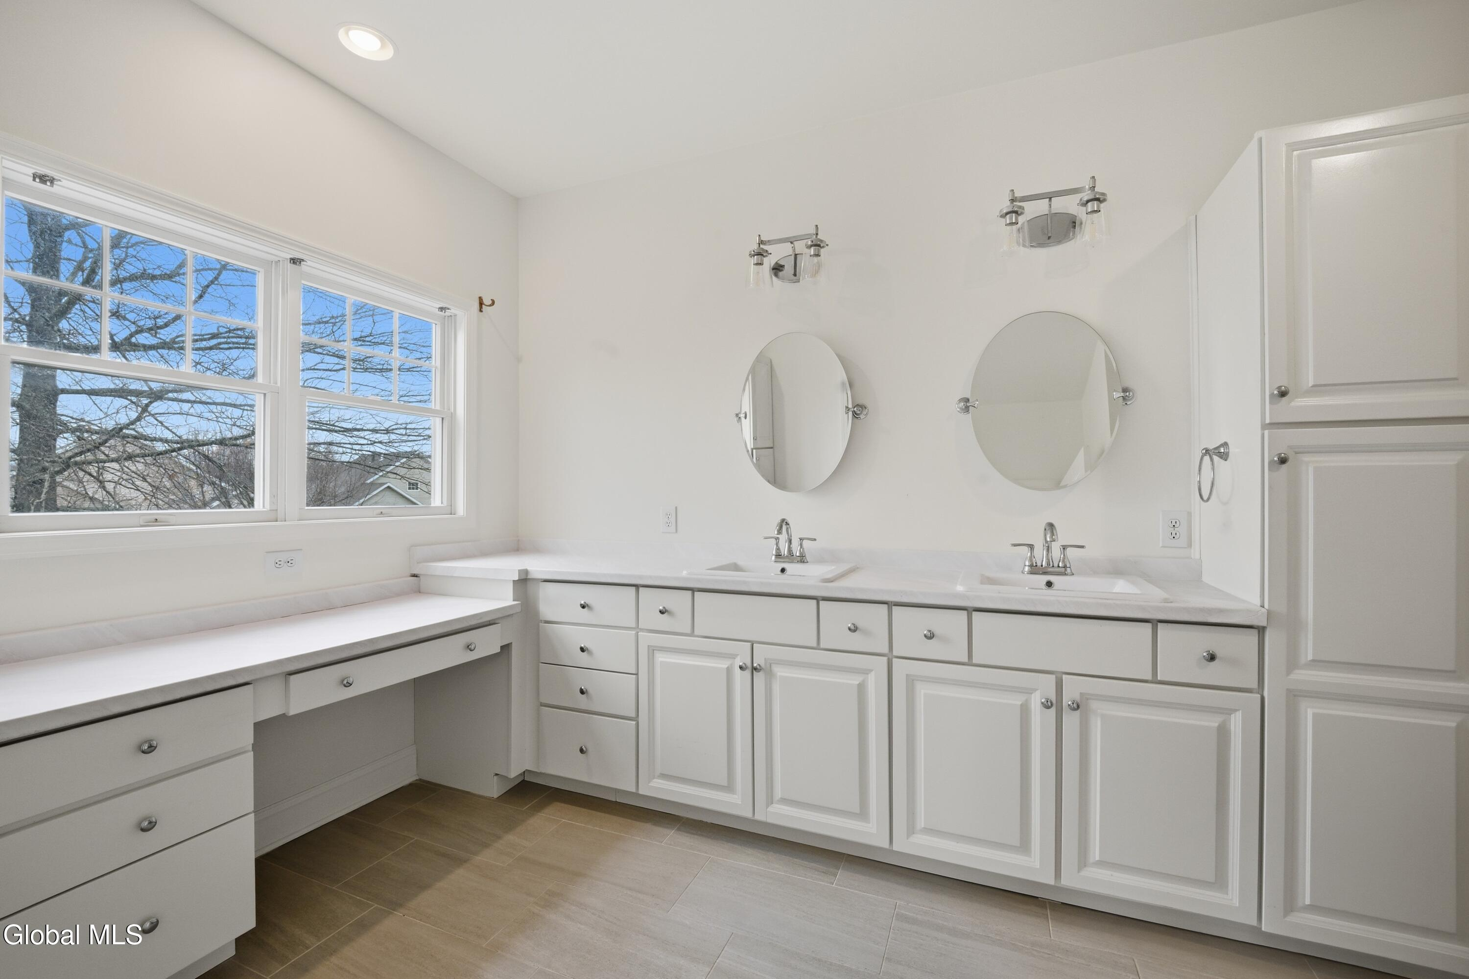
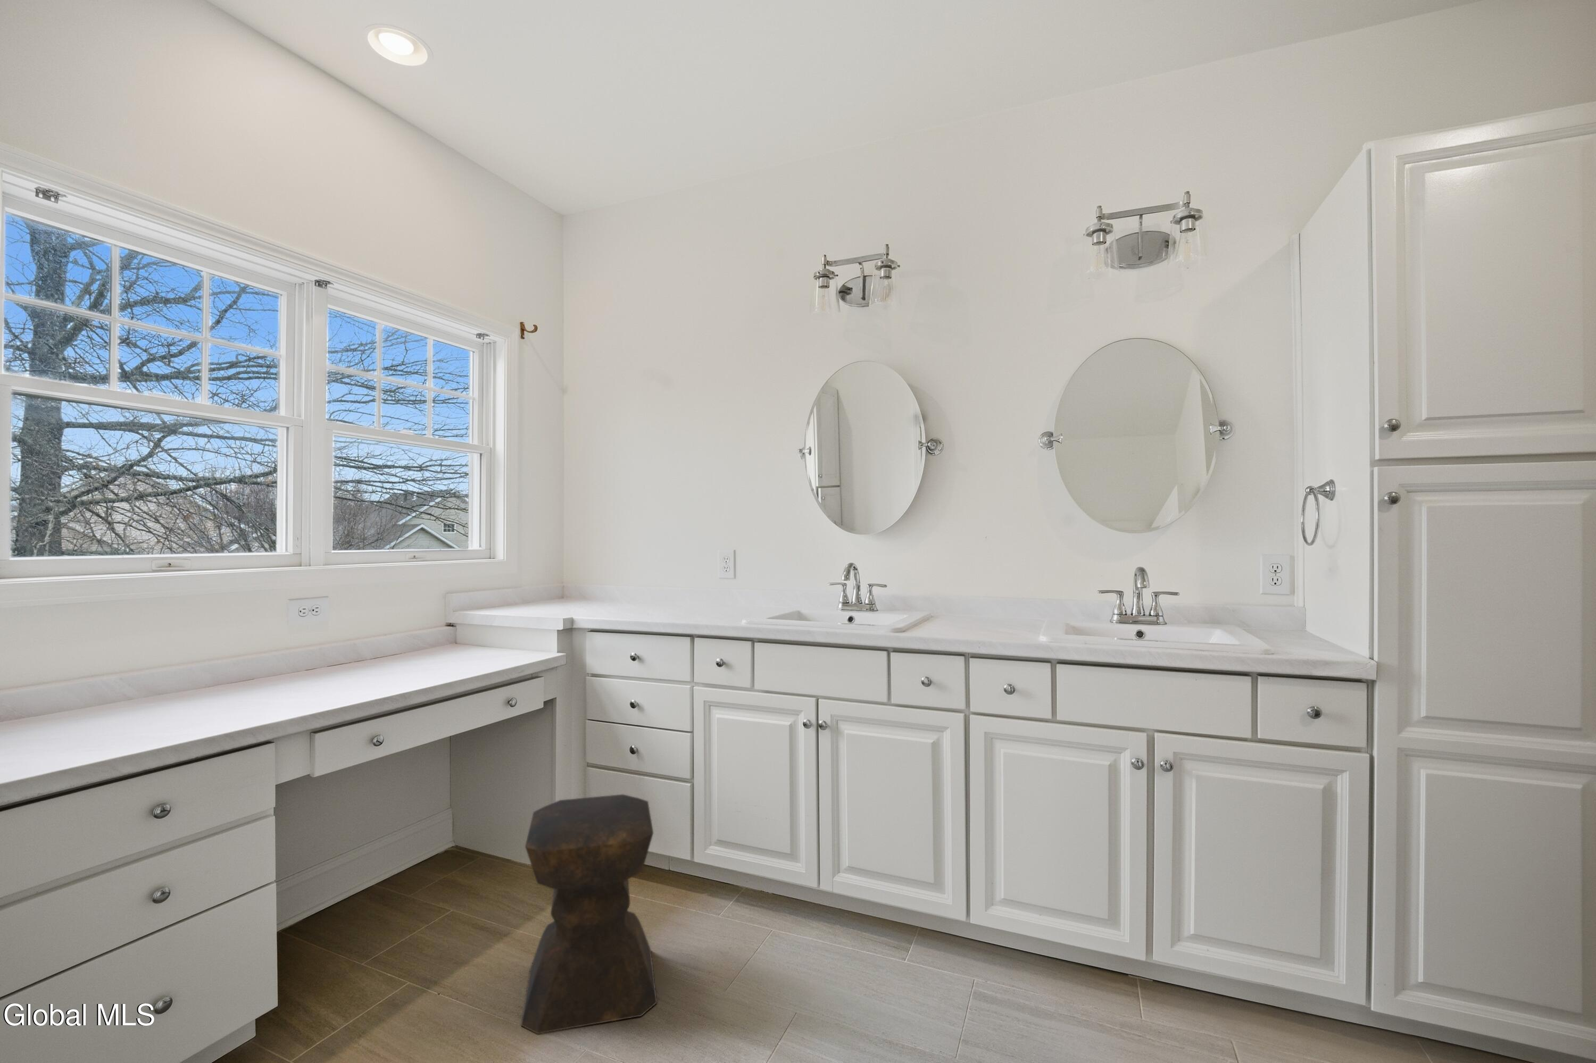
+ stool (591, 899)
